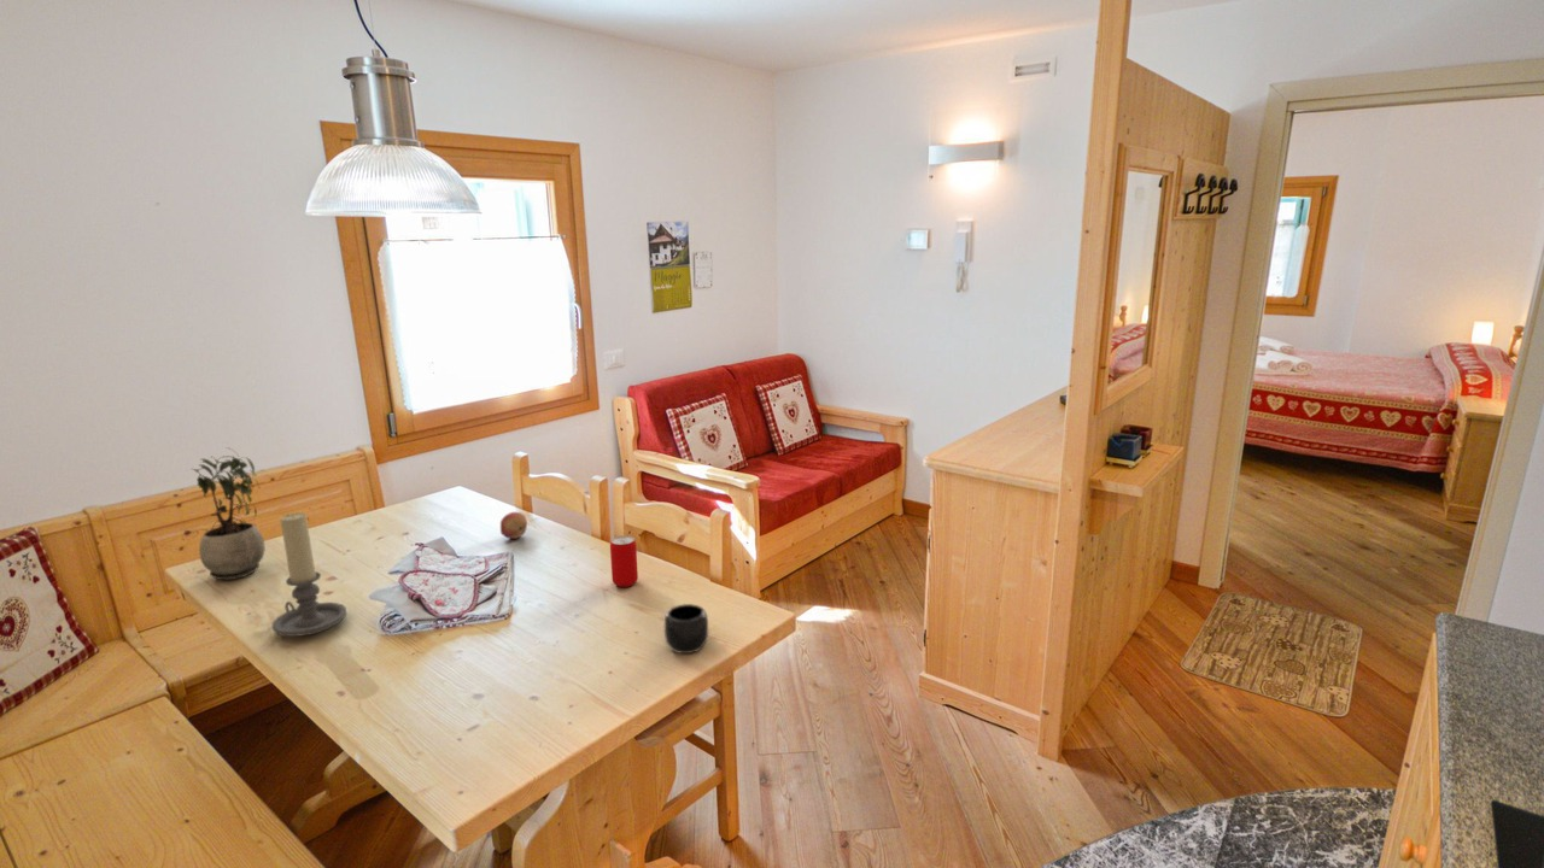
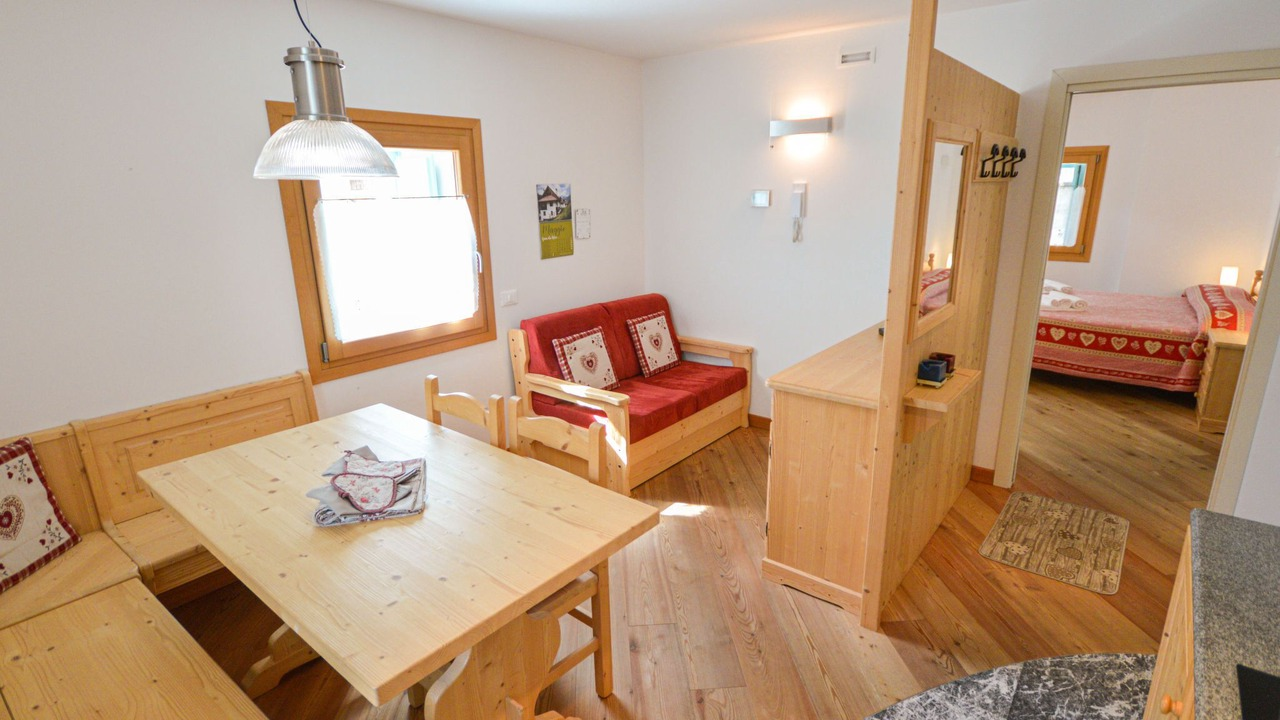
- mug (689, 627)
- candle holder (298, 569)
- fruit (513, 526)
- potted plant (232, 509)
- beverage can (624, 561)
